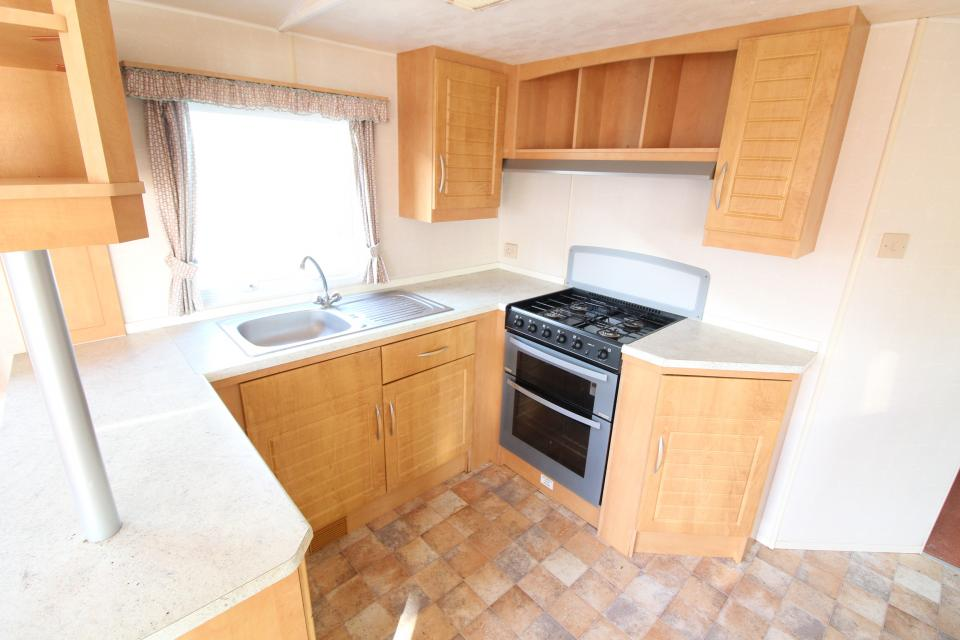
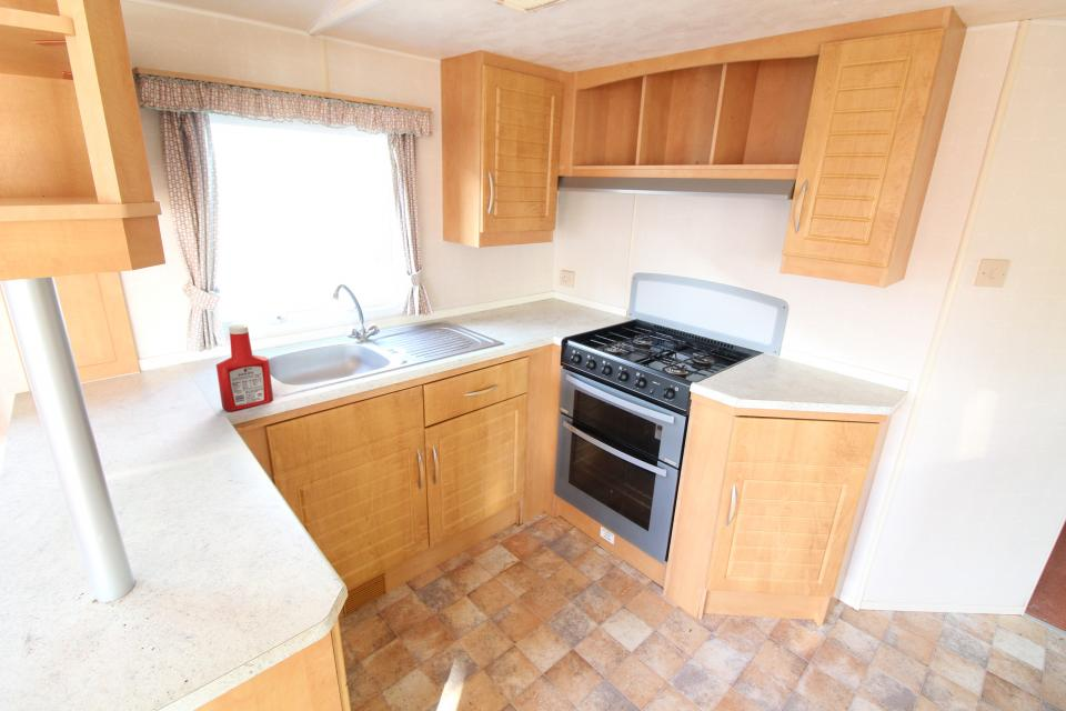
+ soap bottle (243, 365)
